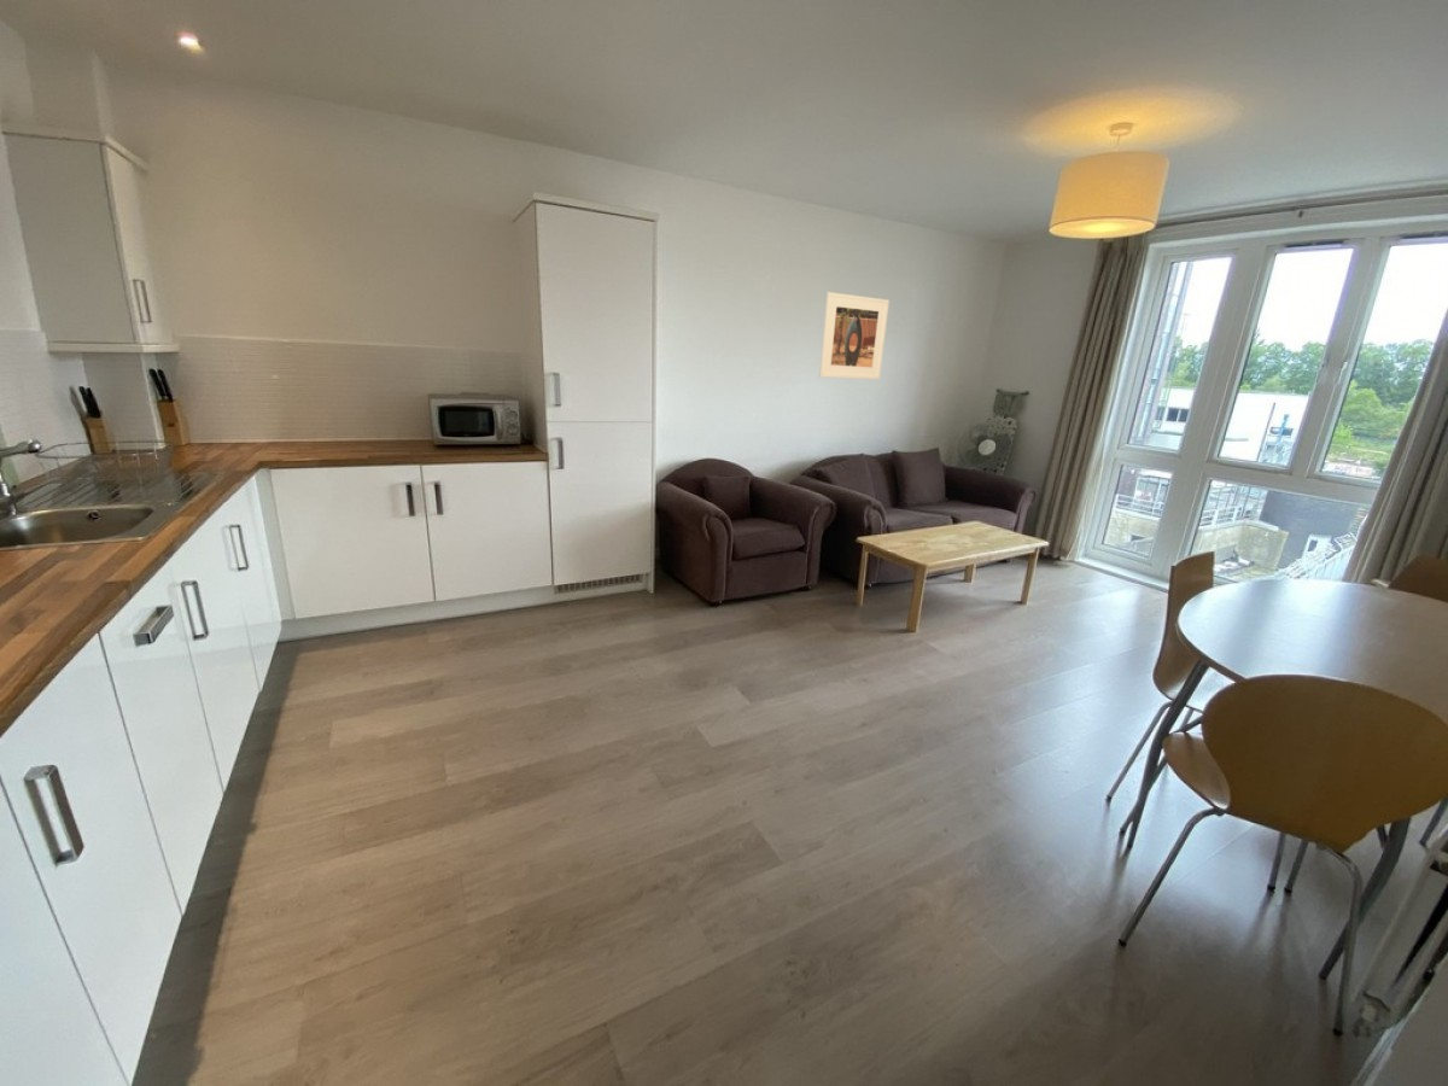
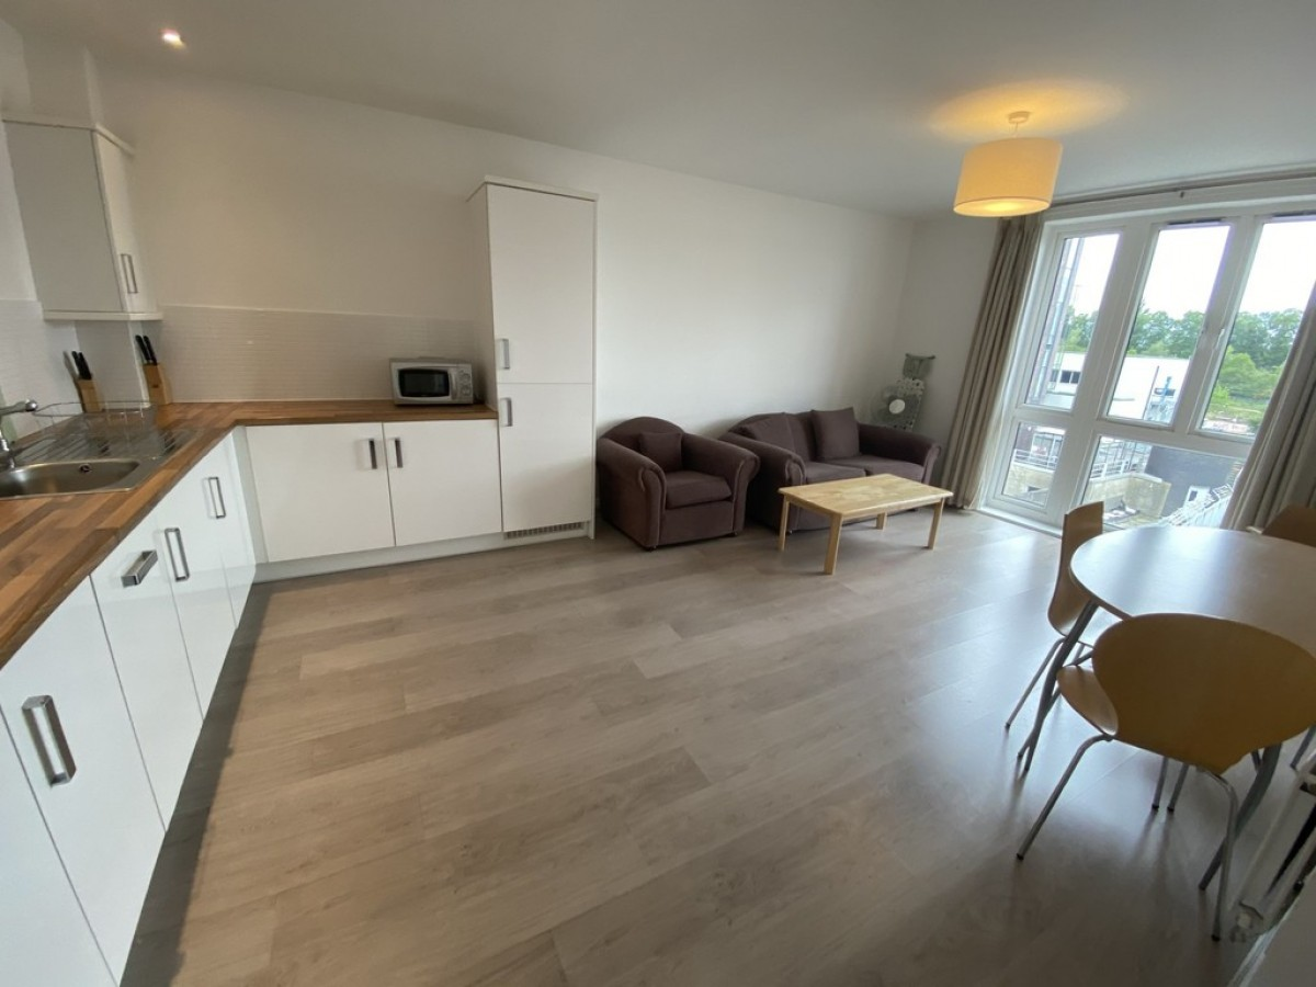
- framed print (854, 338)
